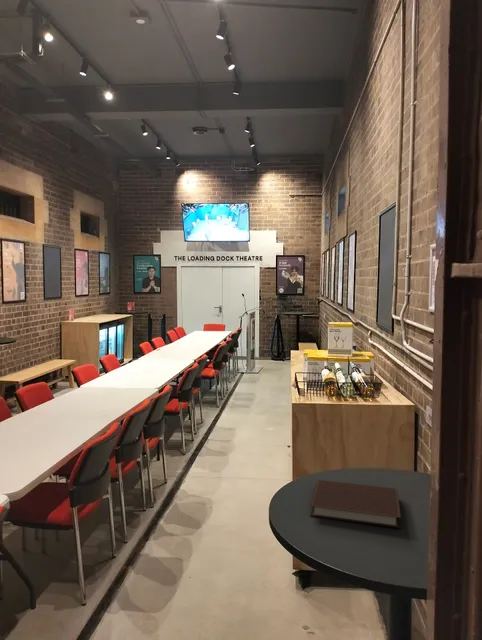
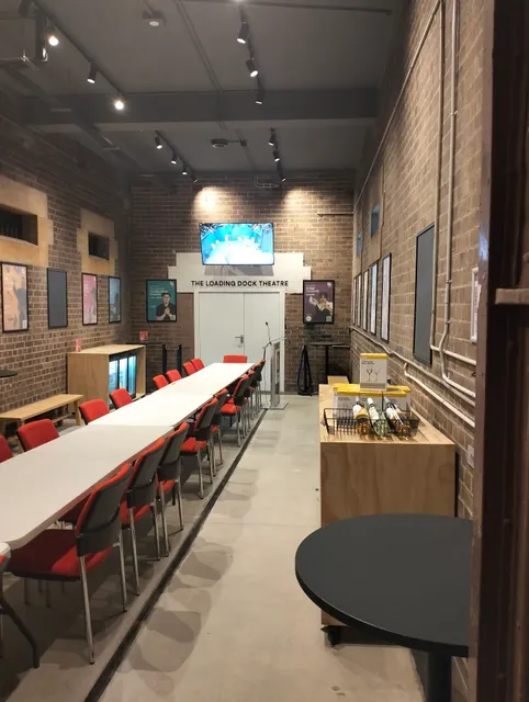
- notebook (355, 501)
